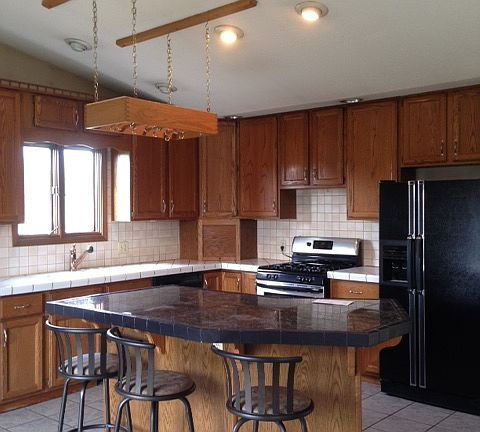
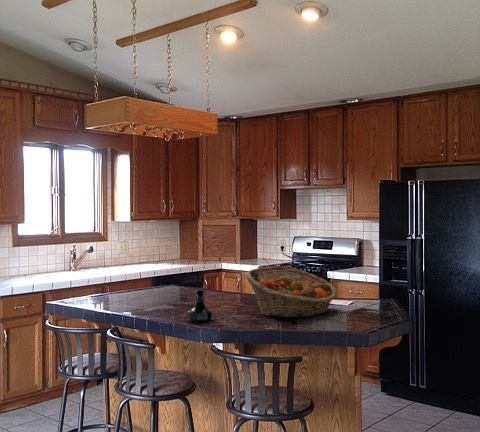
+ tequila bottle (200, 304)
+ fruit basket (291, 290)
